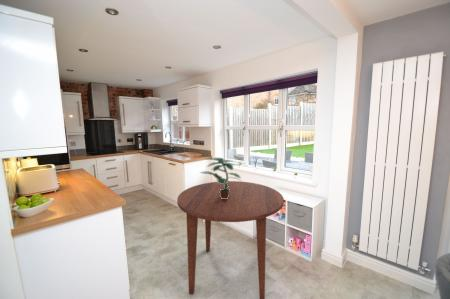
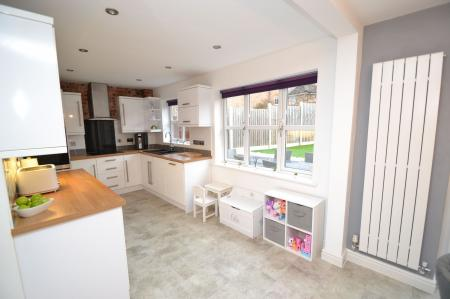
- dining table (230, 221)
- potted plant (221, 178)
